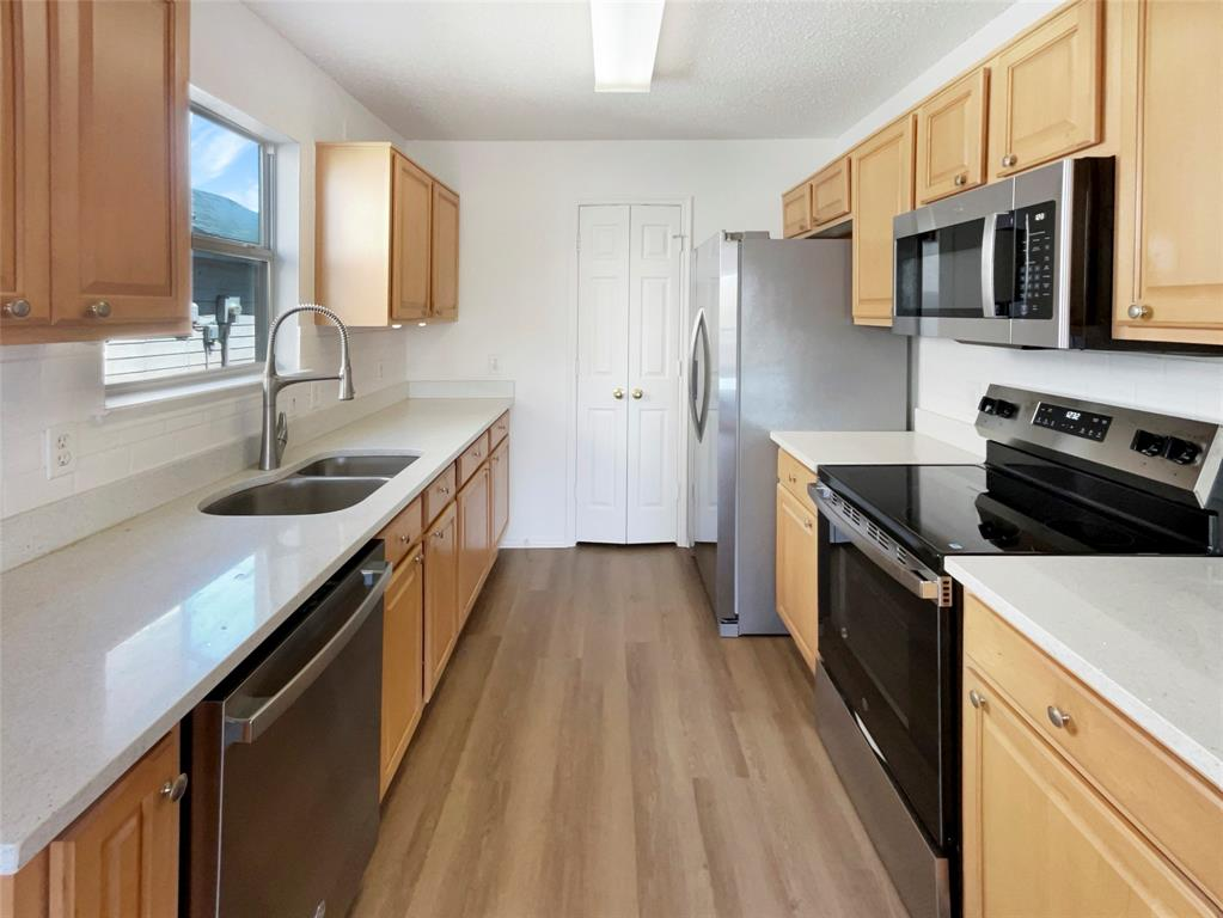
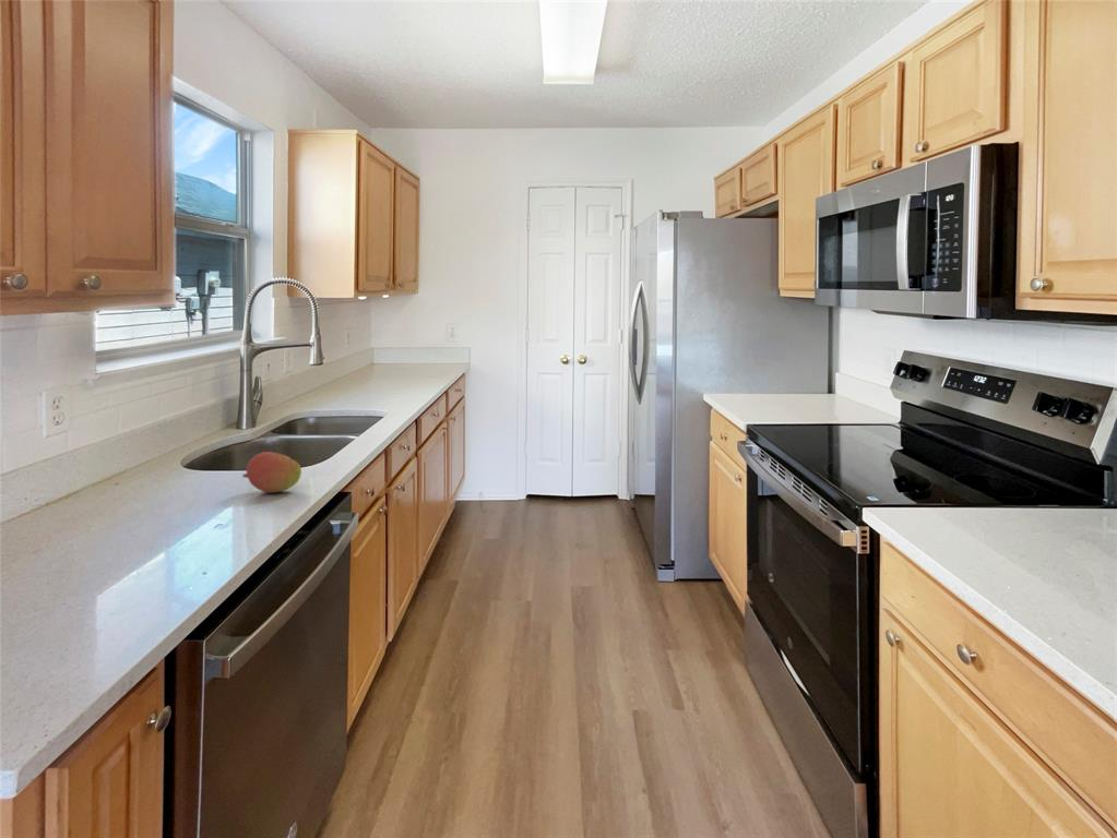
+ fruit (272, 471)
